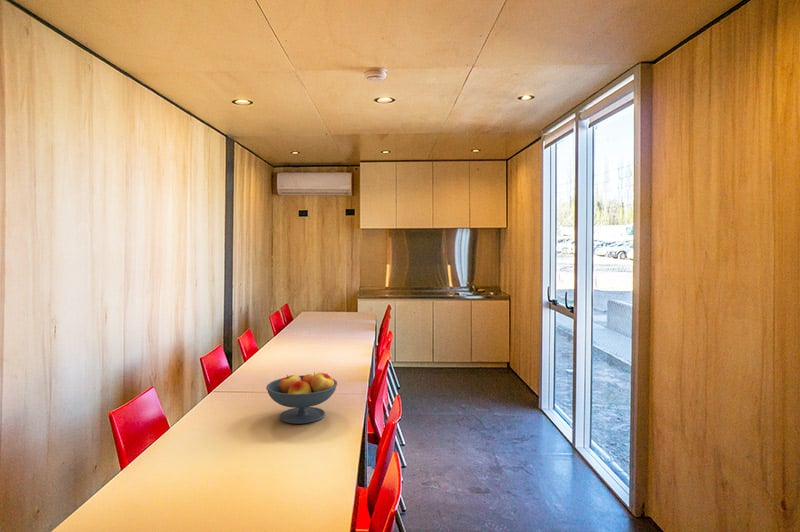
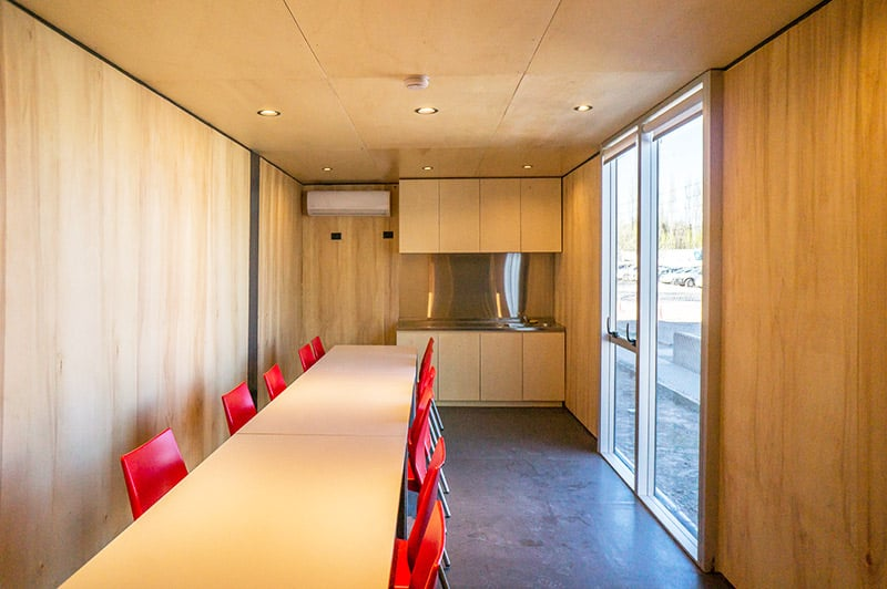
- fruit bowl (302, 394)
